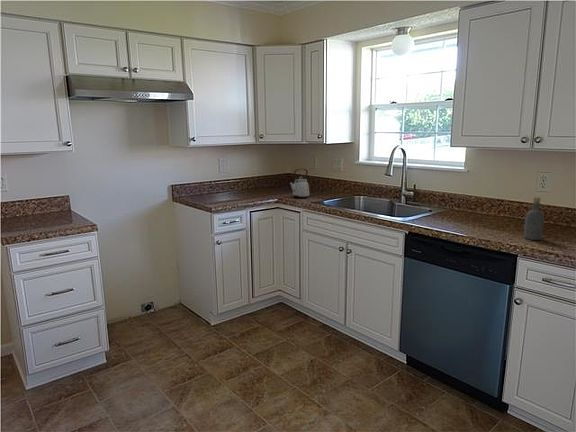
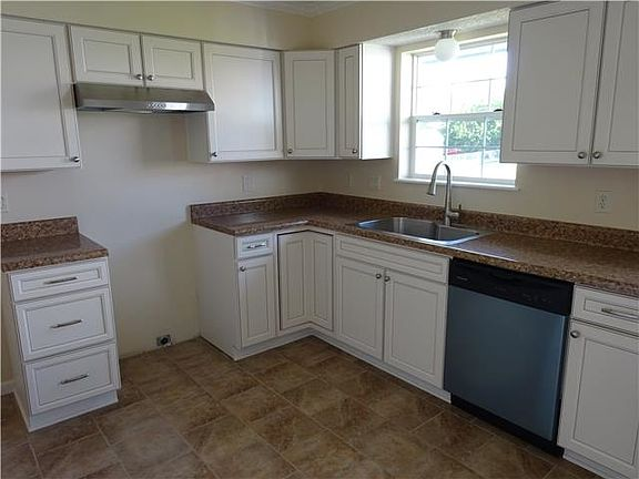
- bottle (534, 217)
- kettle (298, 183)
